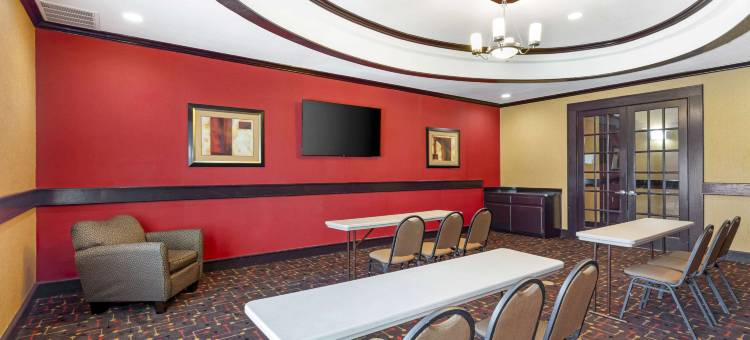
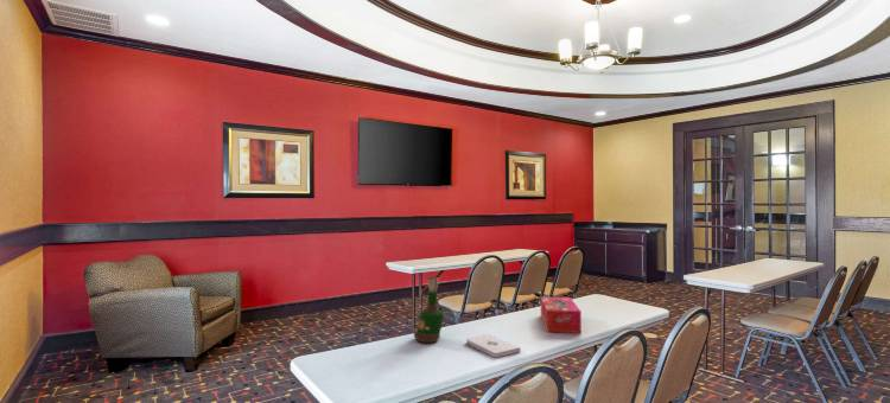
+ notepad (491, 345)
+ grog bottle (428, 308)
+ tissue box (559, 313)
